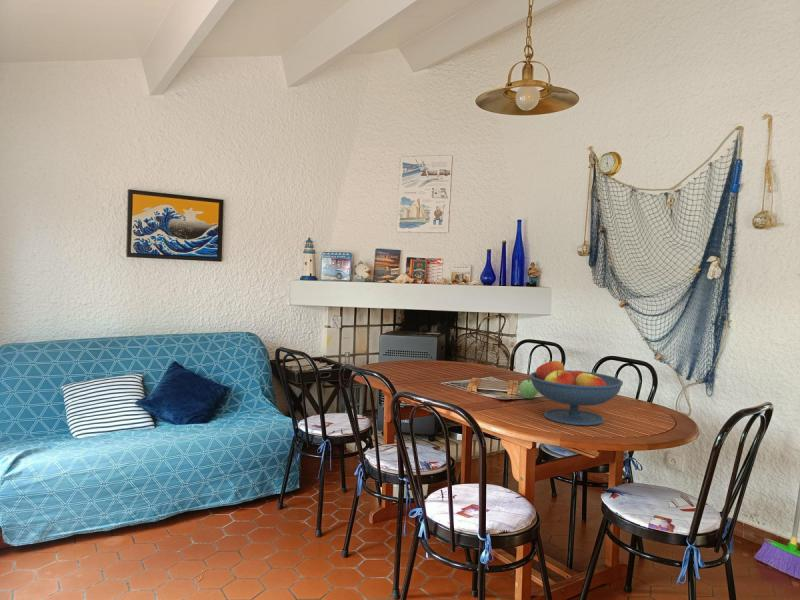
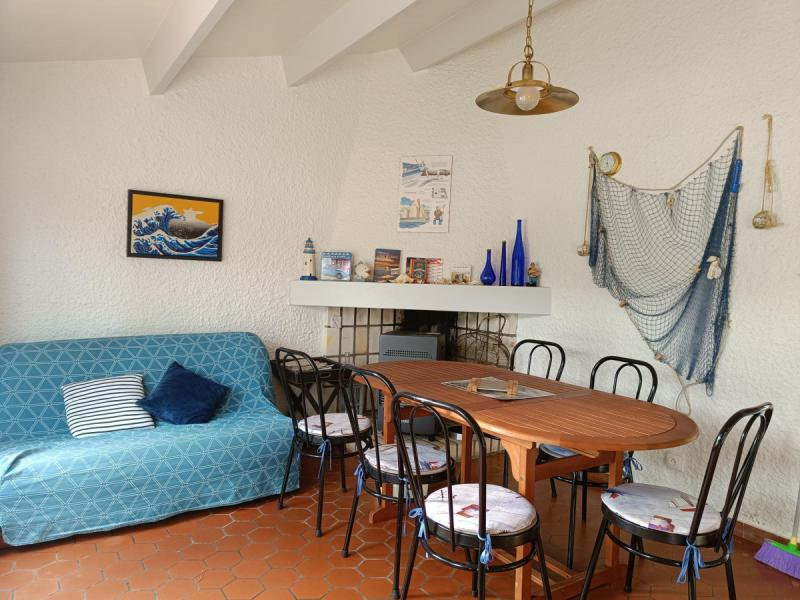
- fruit bowl (574, 390)
- apple (528, 388)
